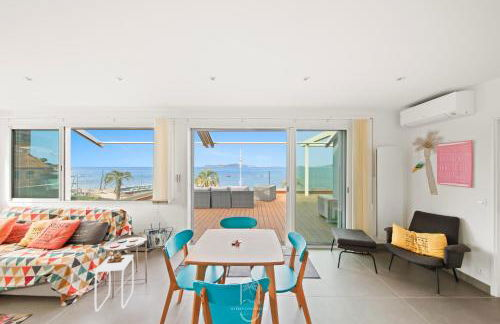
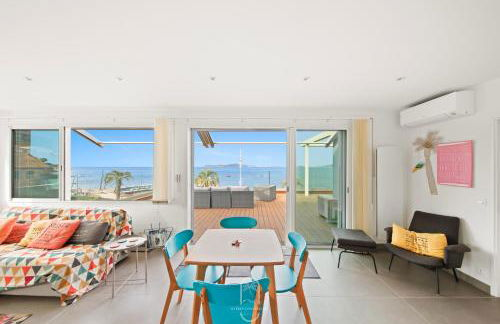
- side table (109, 279)
